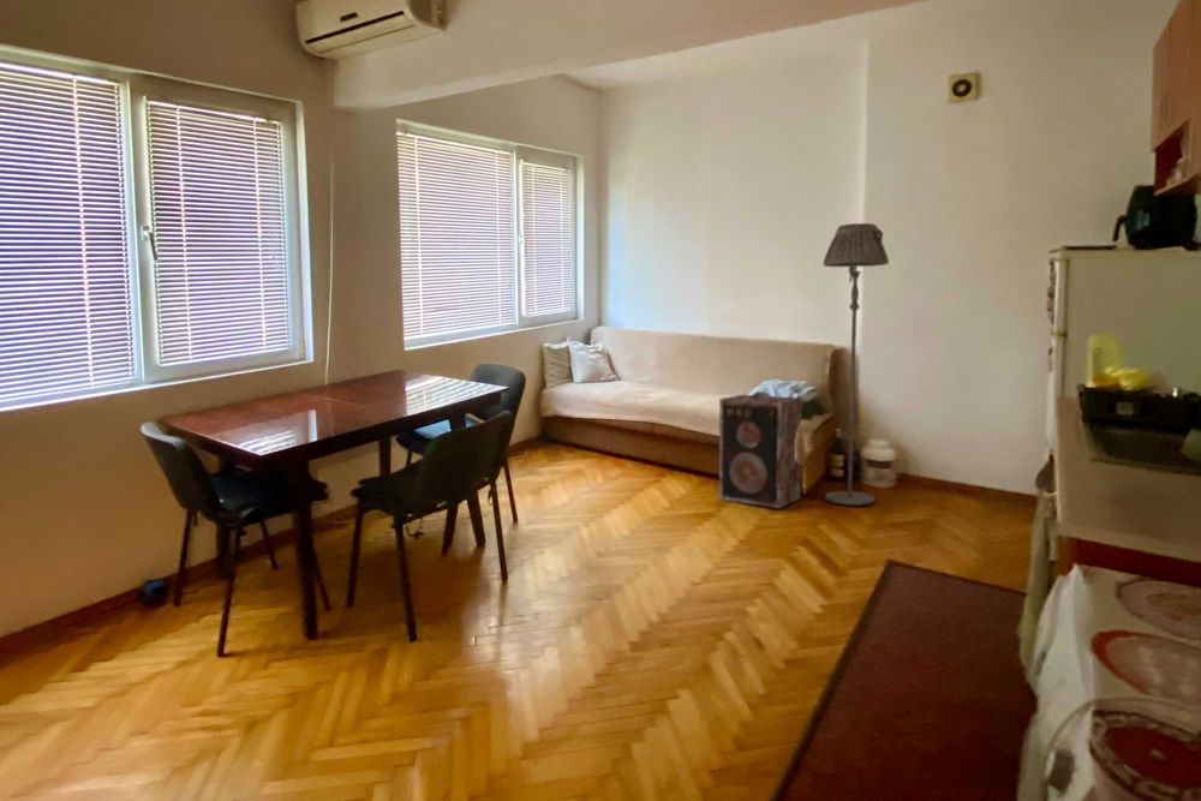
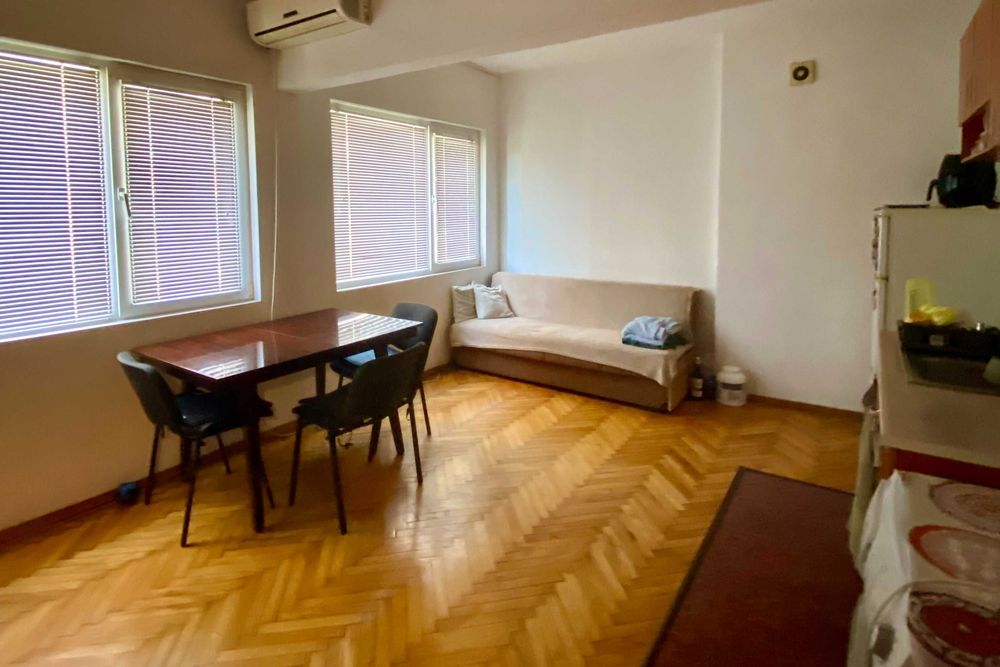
- speaker (759, 446)
- floor lamp (853, 364)
